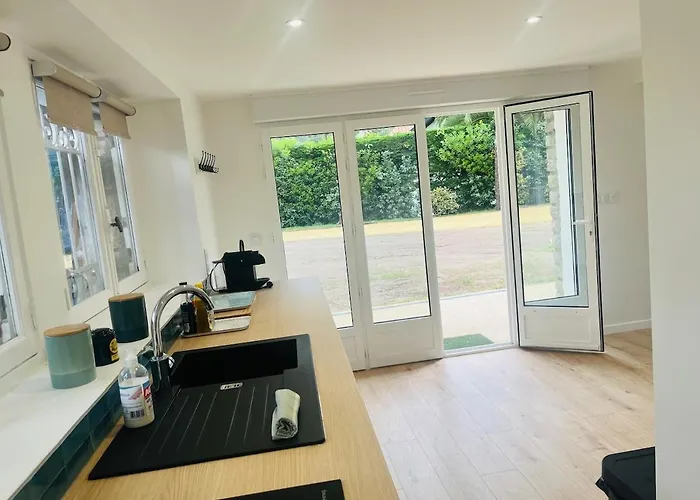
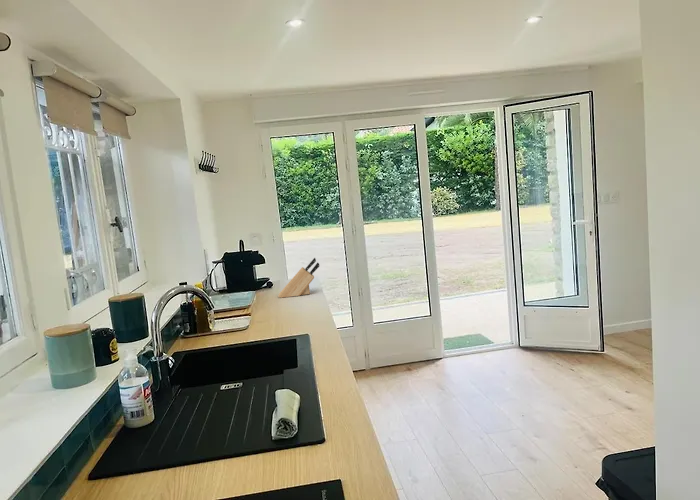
+ knife block (298, 277)
